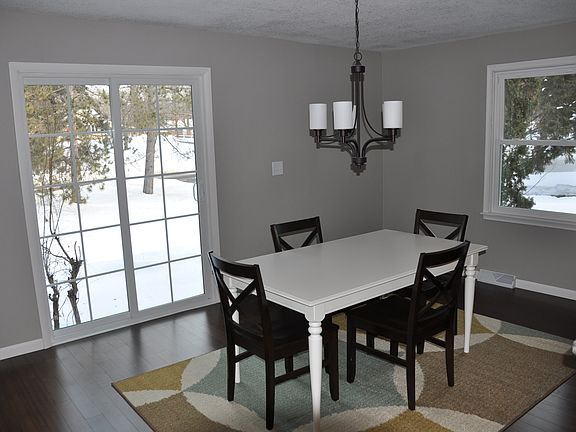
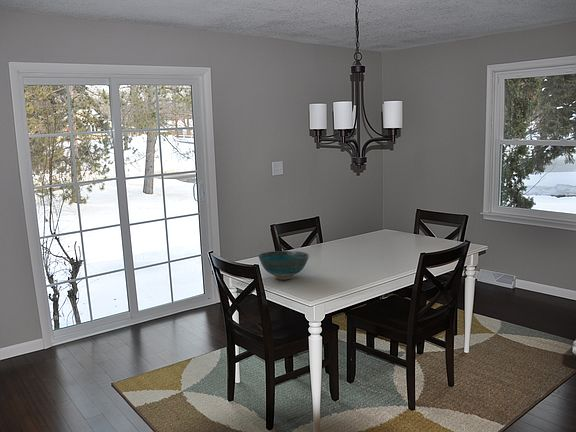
+ bowl (284, 266)
